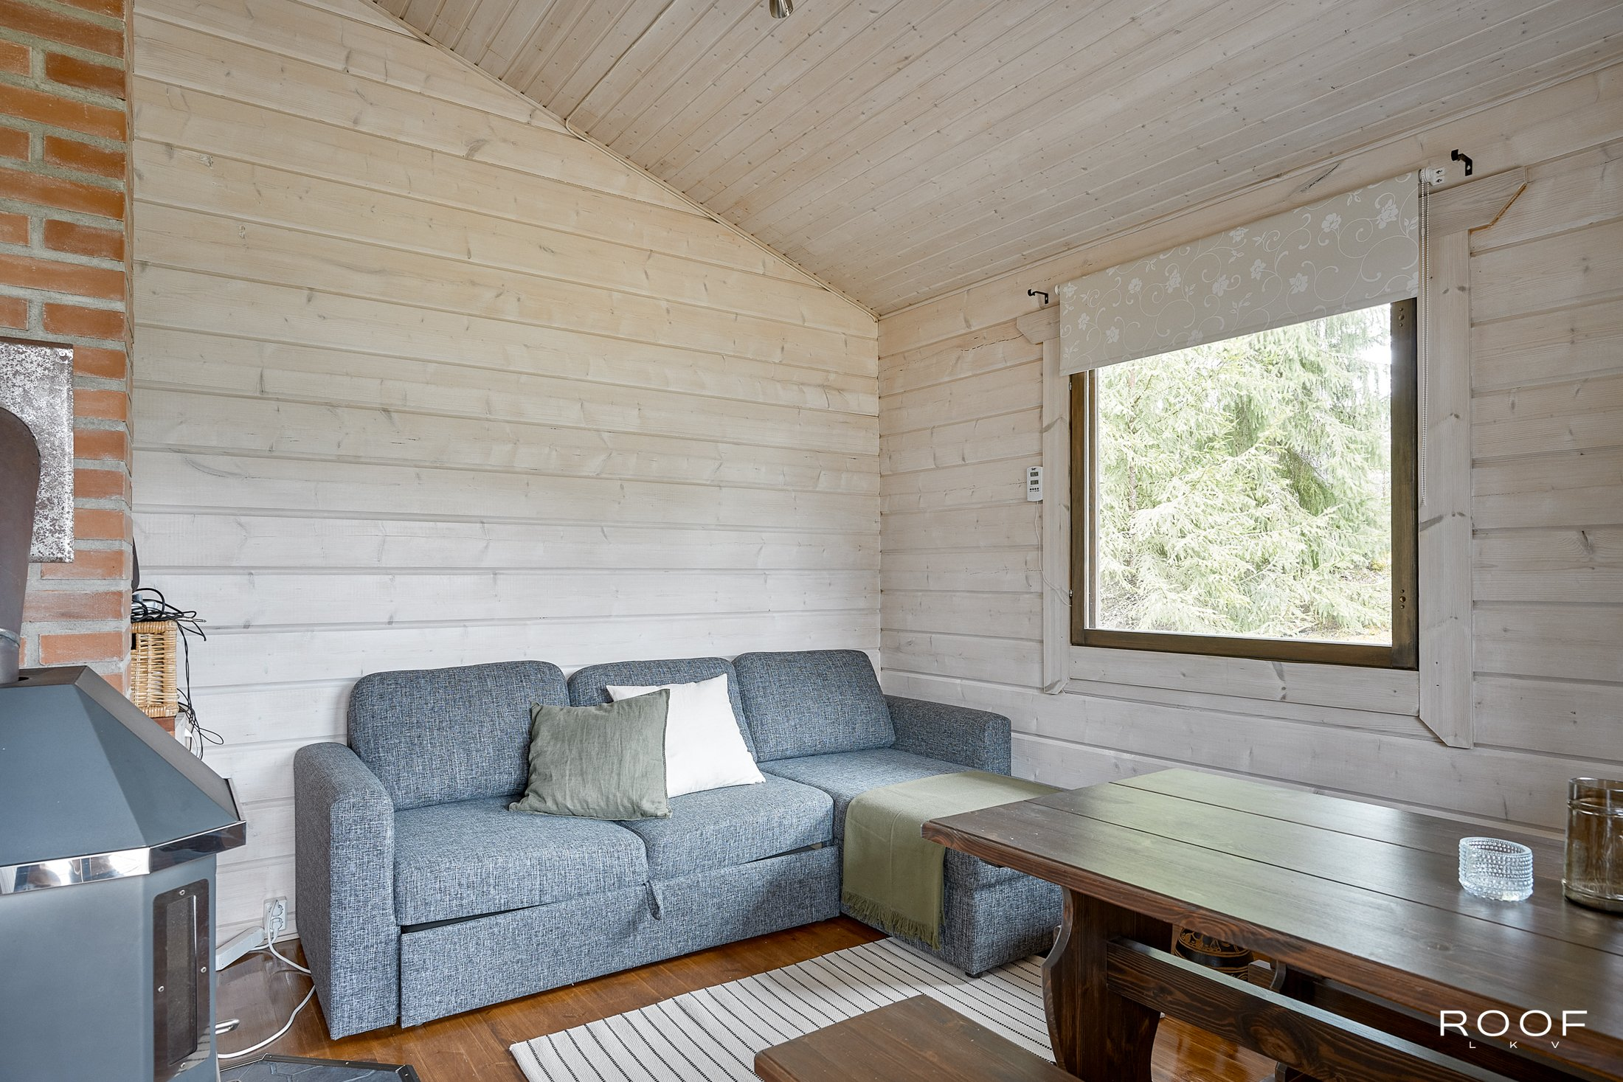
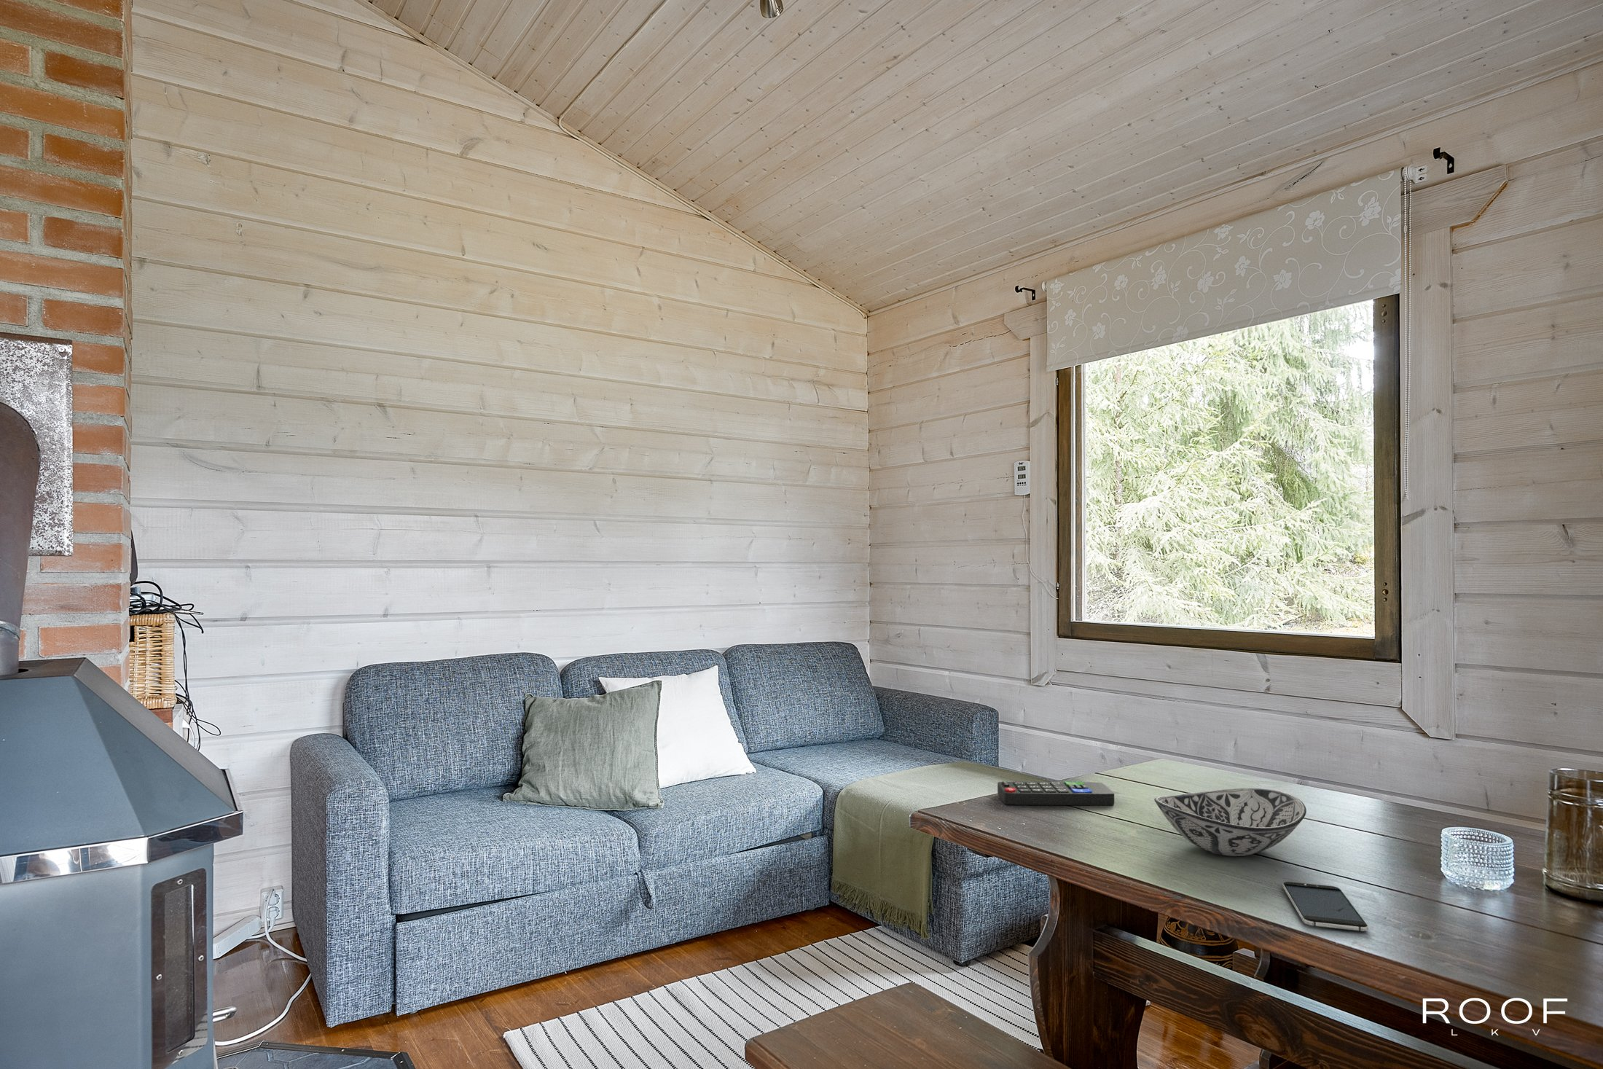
+ remote control (1054, 792)
+ smartphone (1323, 904)
+ decorative bowl (1228, 823)
